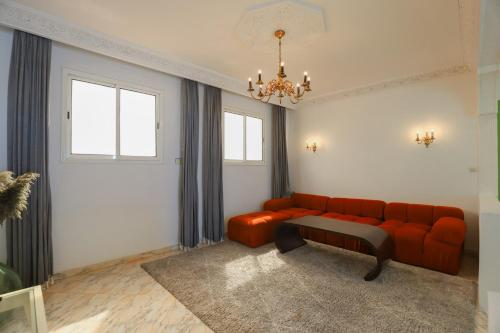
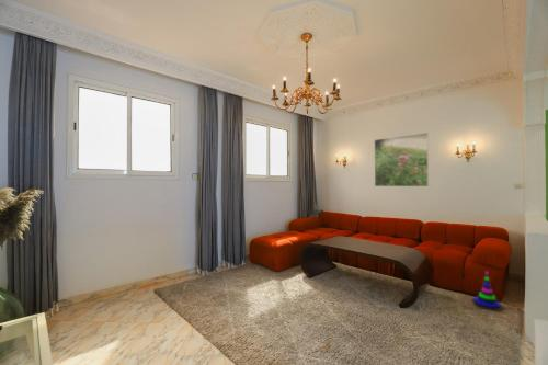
+ stacking toy (487, 288)
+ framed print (399, 161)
